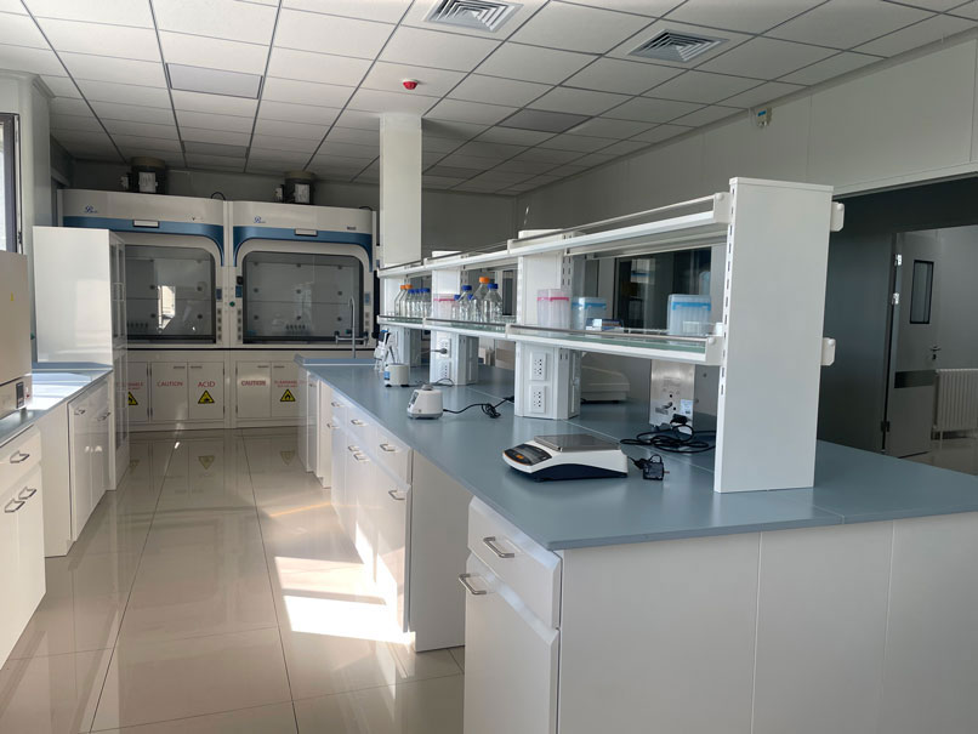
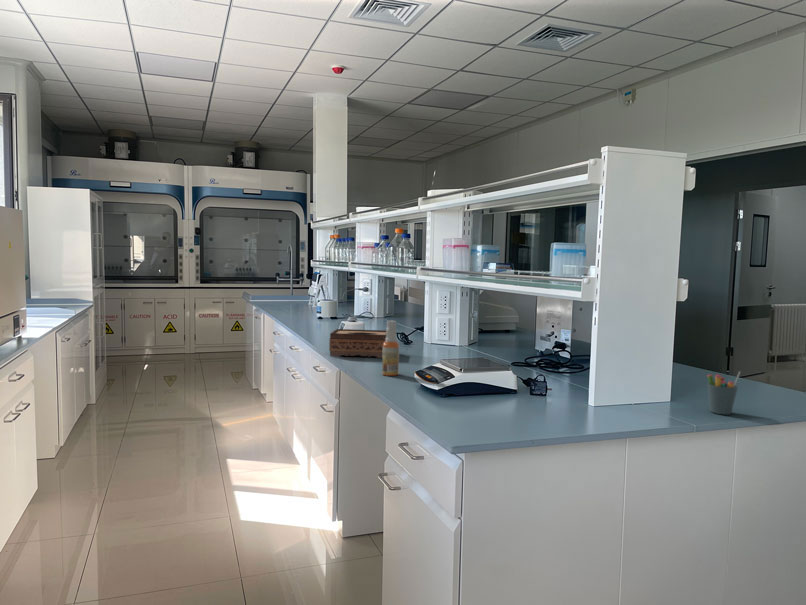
+ tissue box (360, 343)
+ spray bottle (391, 347)
+ pen holder (721, 391)
